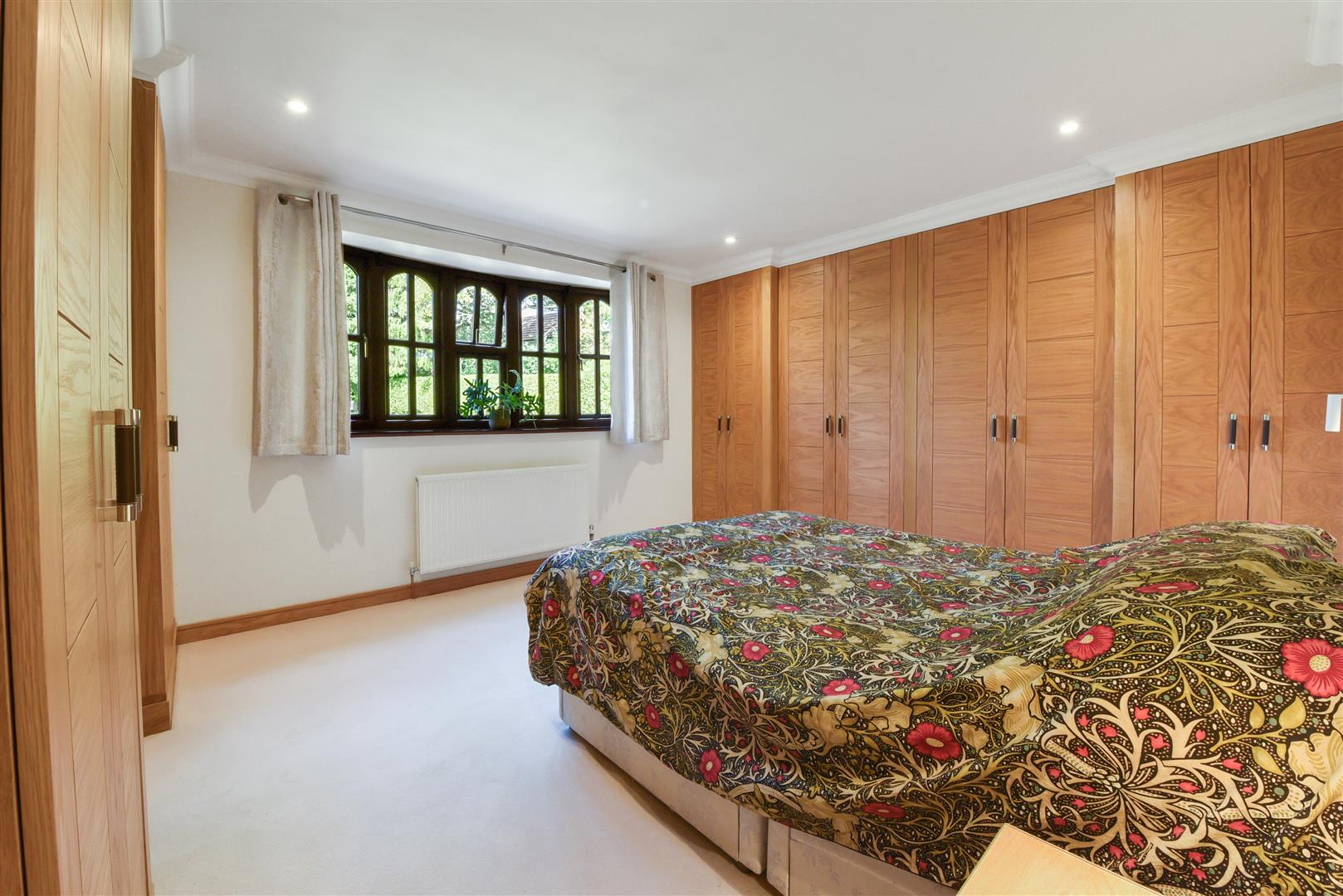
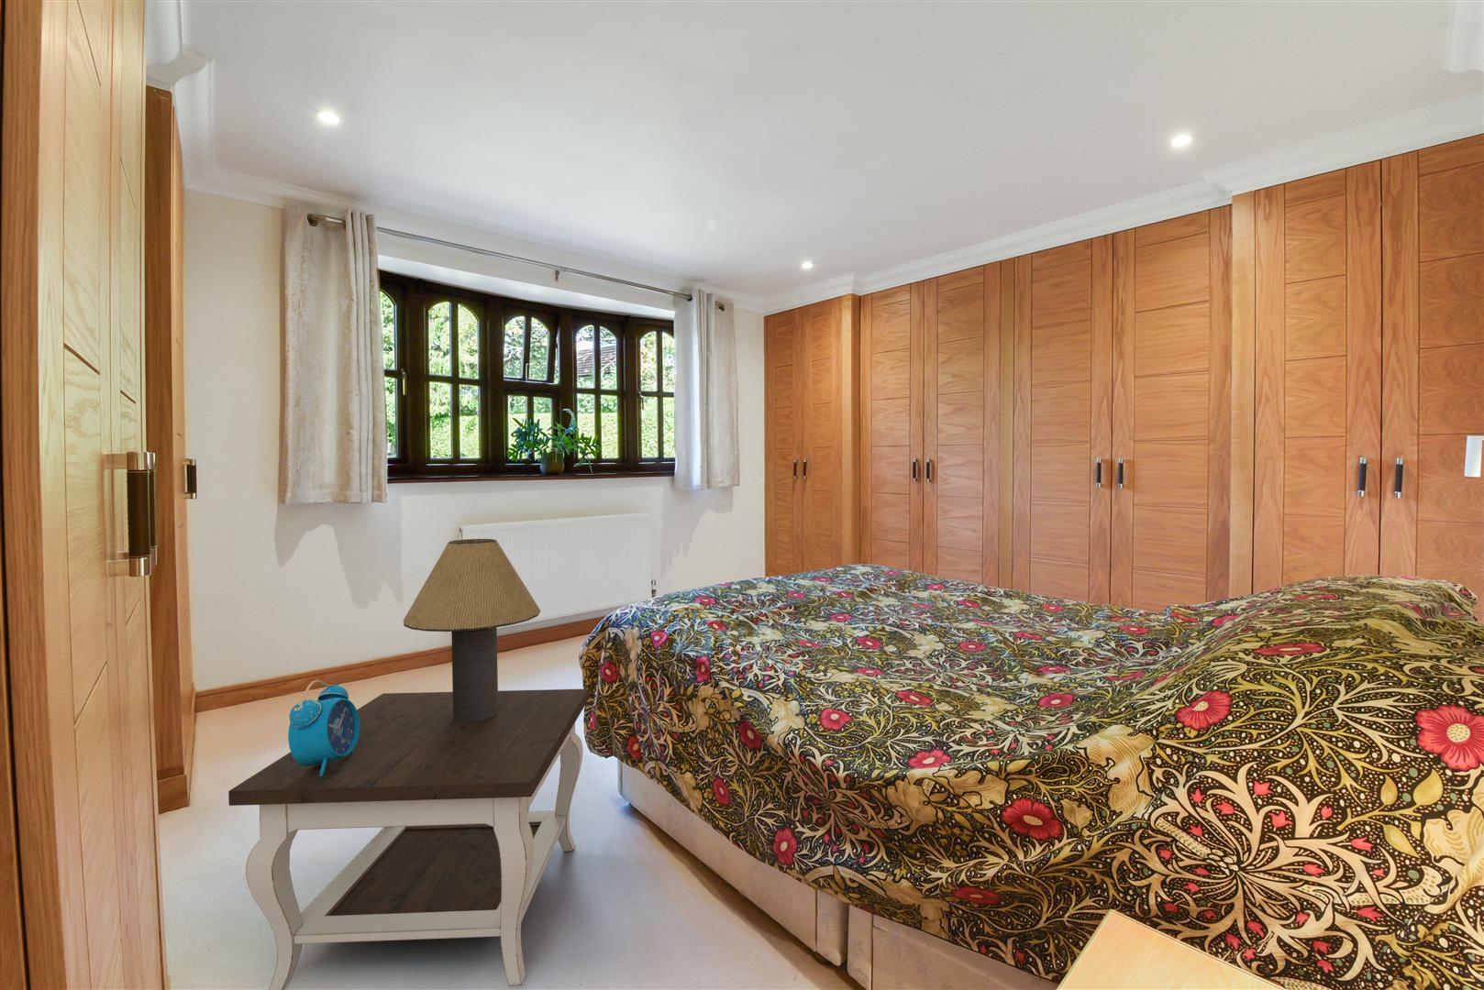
+ table lamp (474, 626)
+ alarm clock (326, 722)
+ side table (445, 819)
